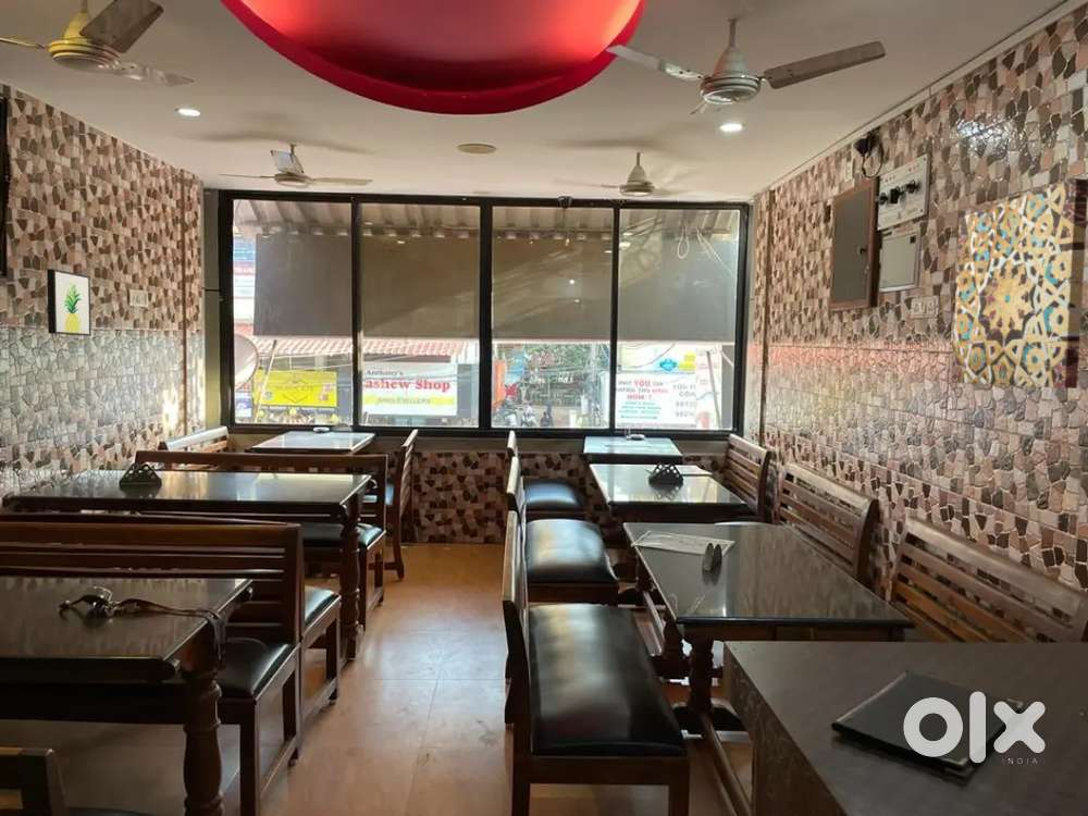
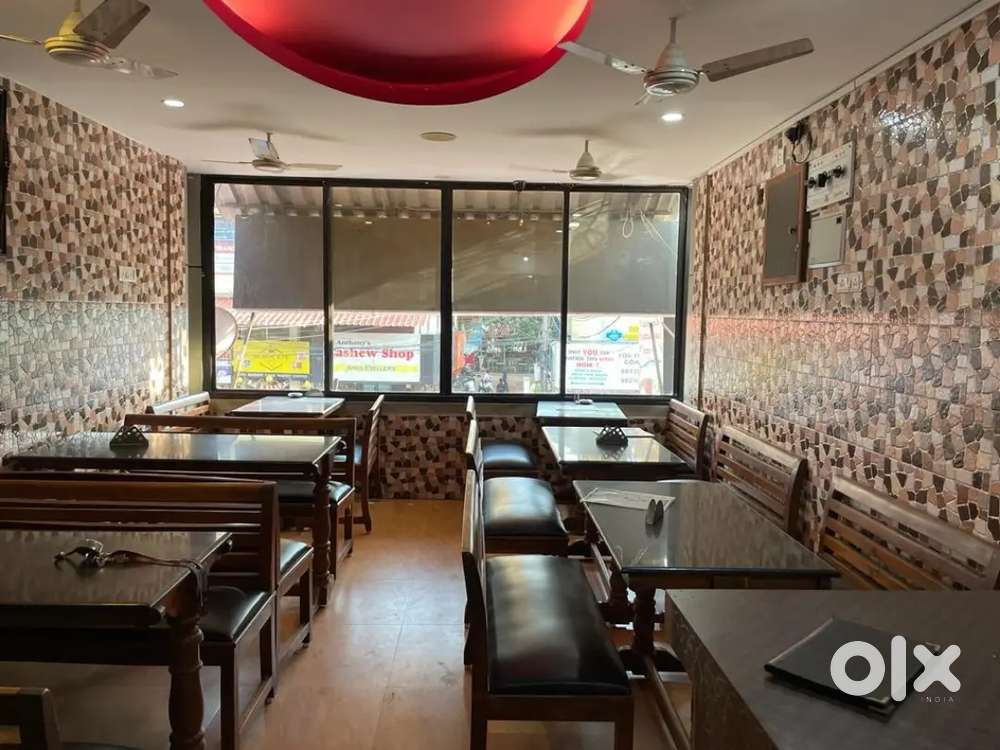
- wall art (70, 304)
- wall art (1012, 293)
